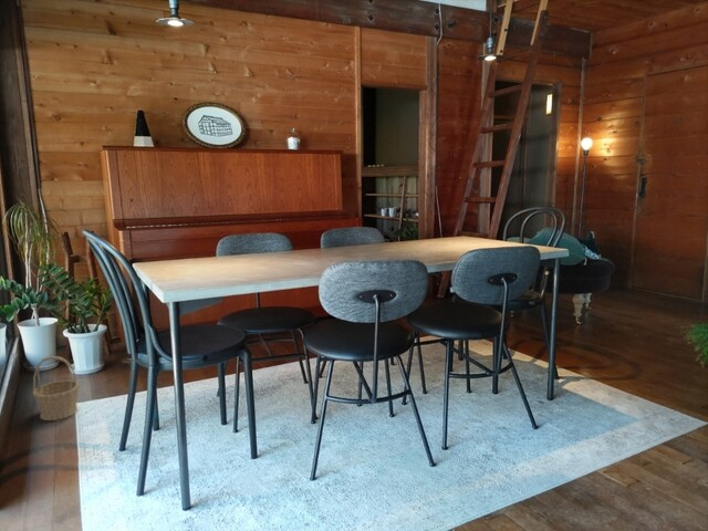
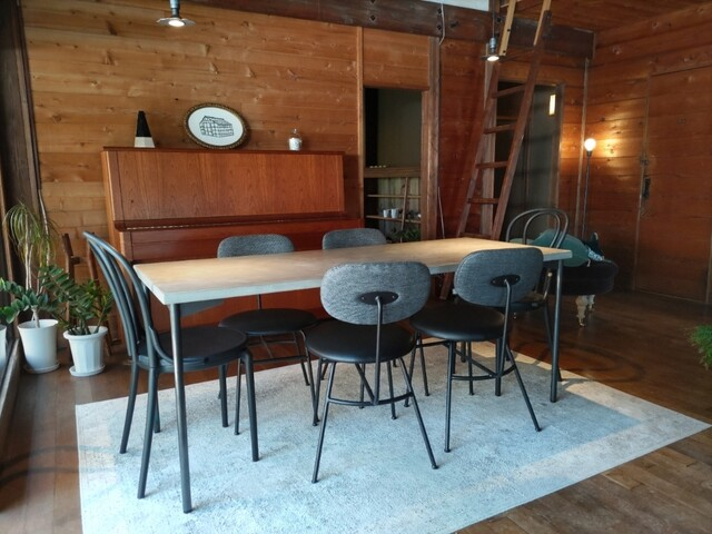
- basket (55, 384)
